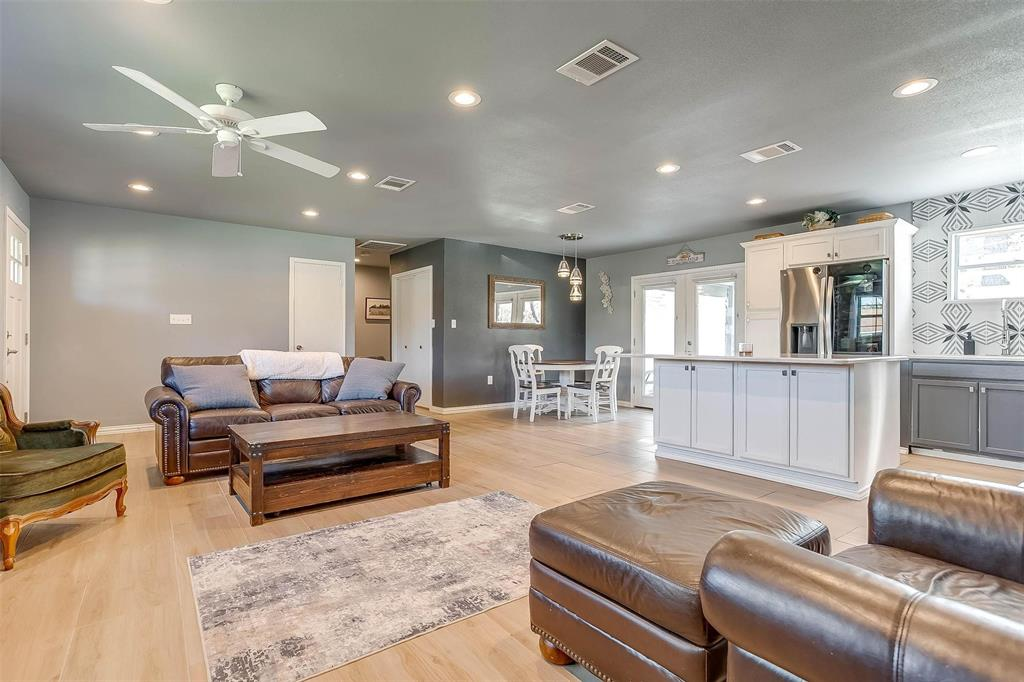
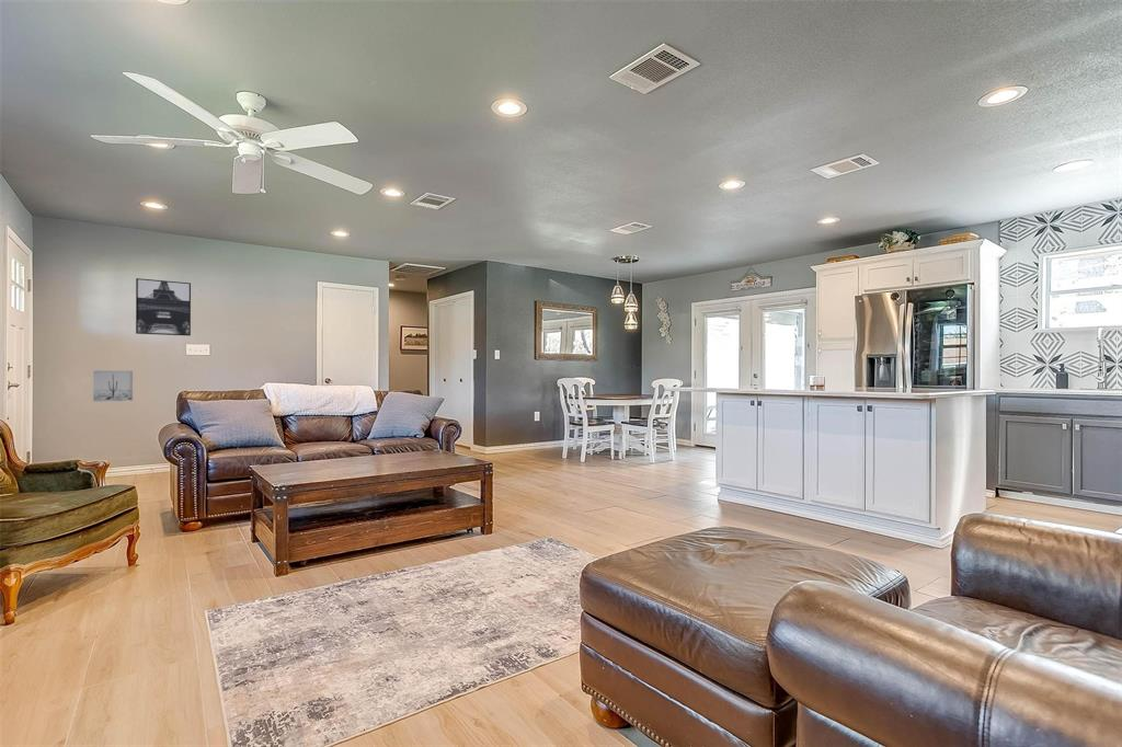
+ wall art (113, 386)
+ wall art (163, 308)
